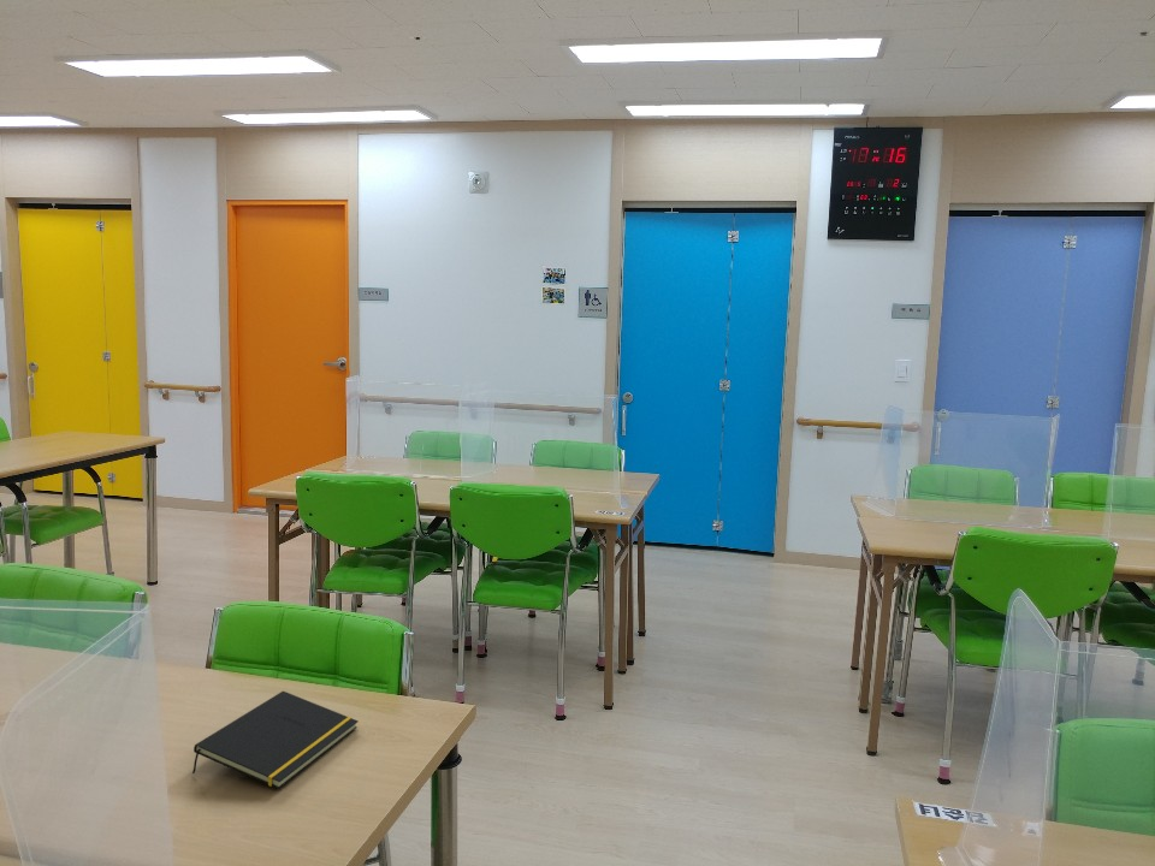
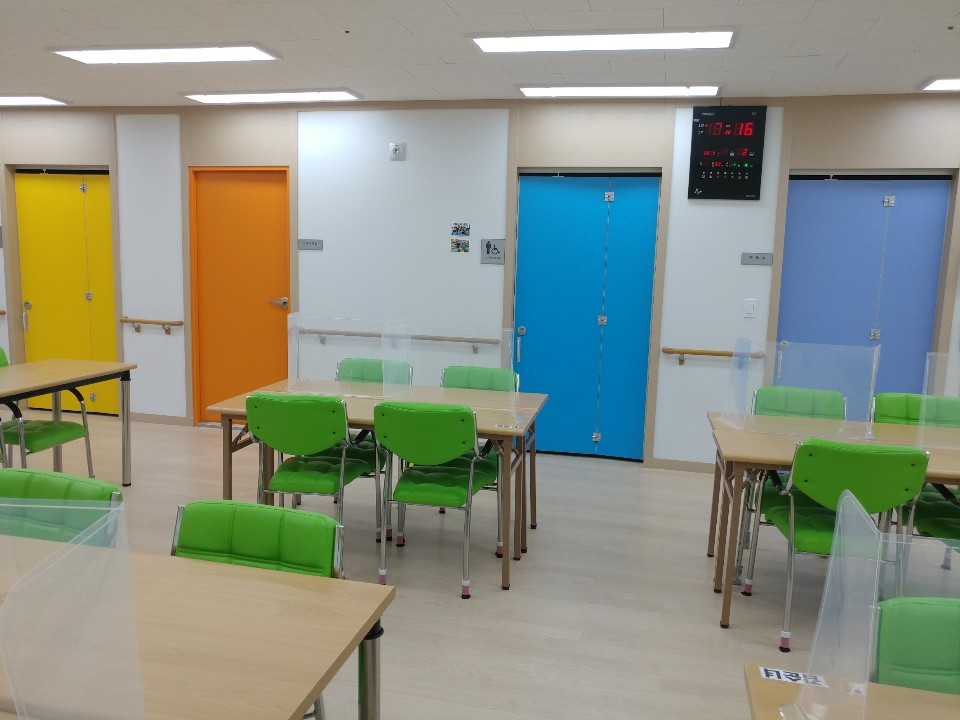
- notepad (280, 735)
